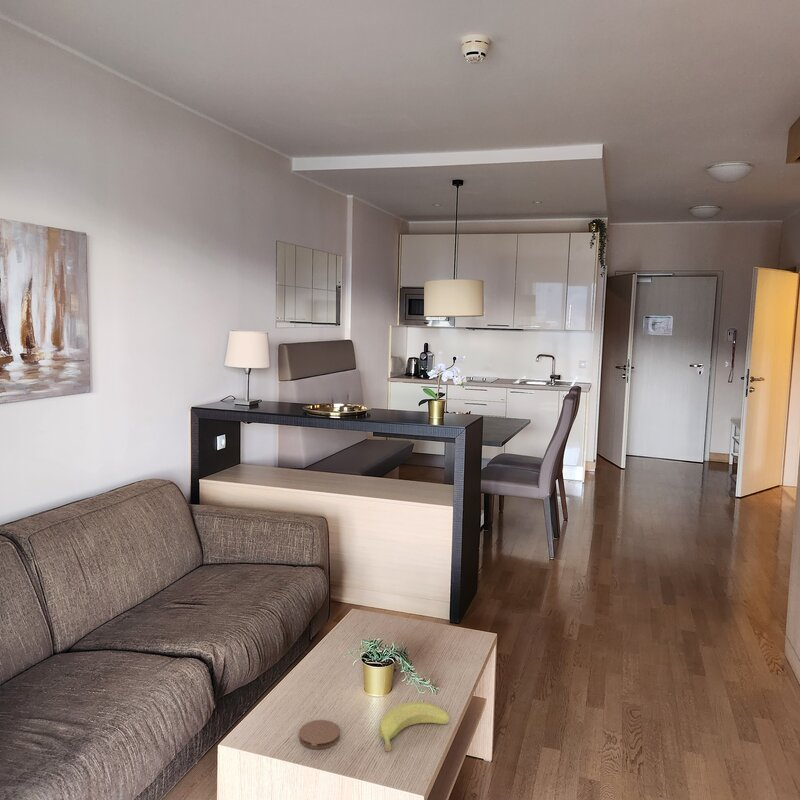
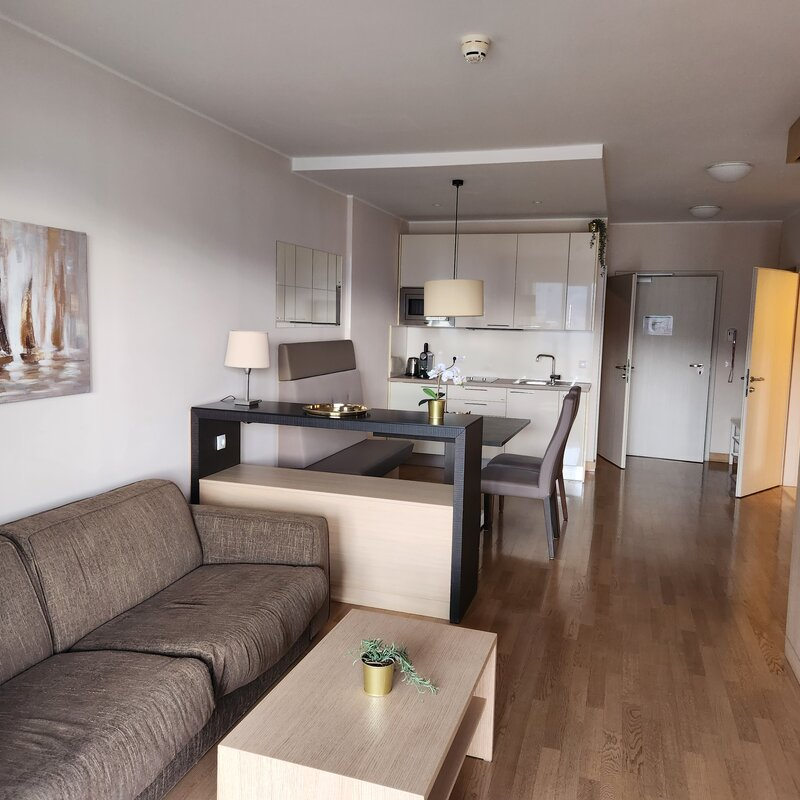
- banana (410, 724)
- coaster (319, 734)
